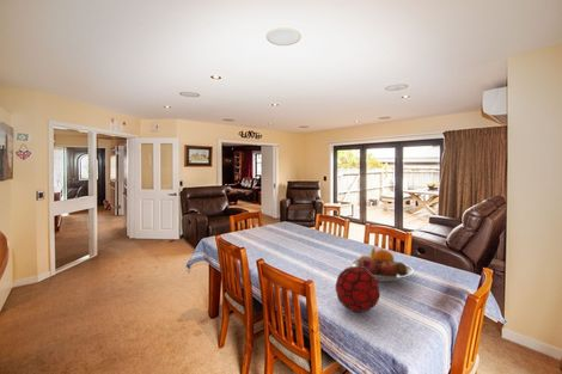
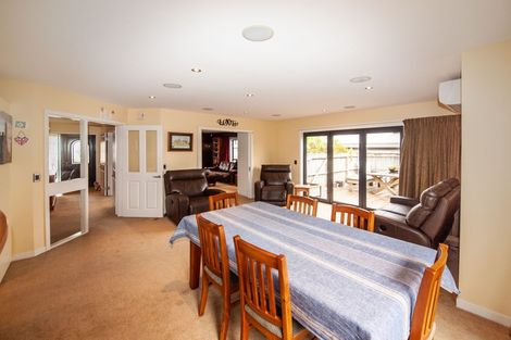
- fruit bowl (380, 264)
- decorative orb (356, 288)
